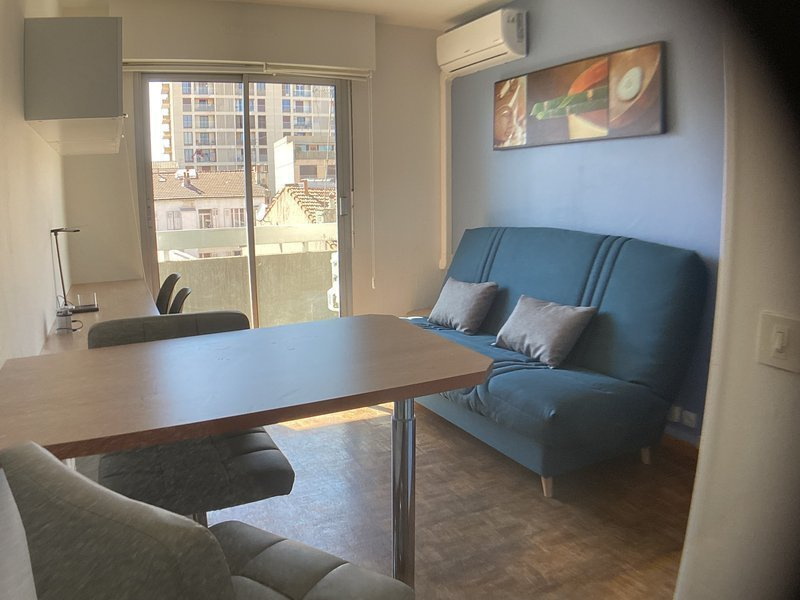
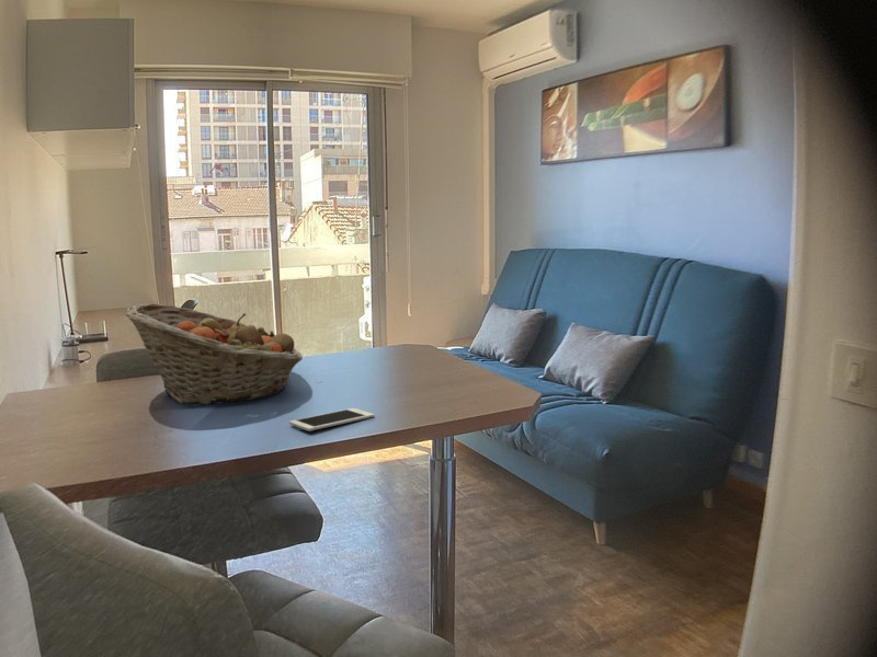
+ cell phone (332, 418)
+ fruit basket (217, 346)
